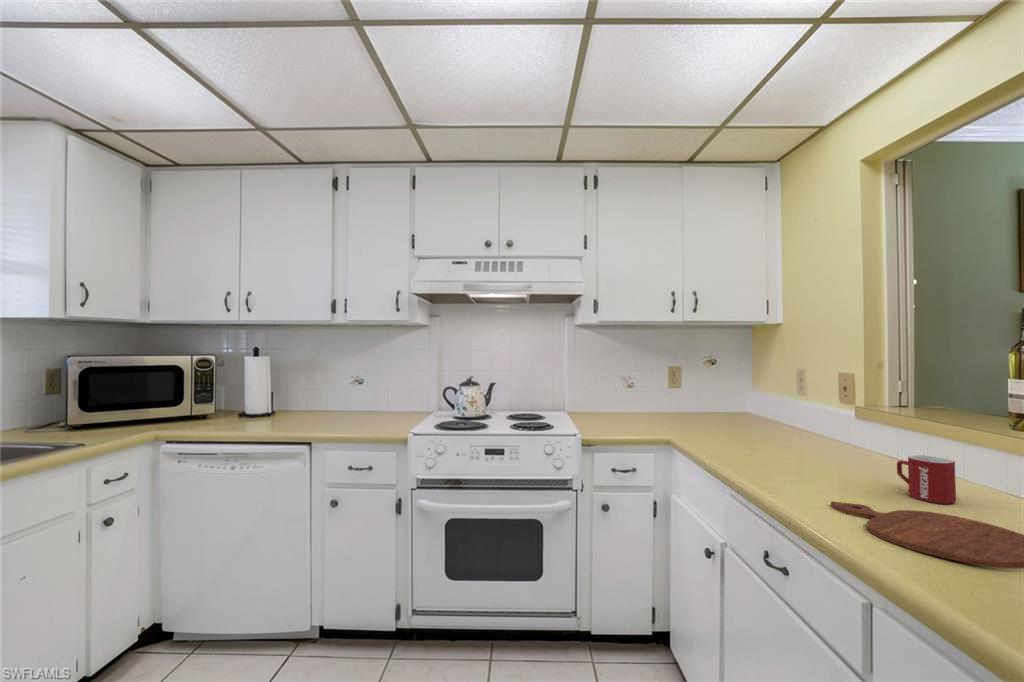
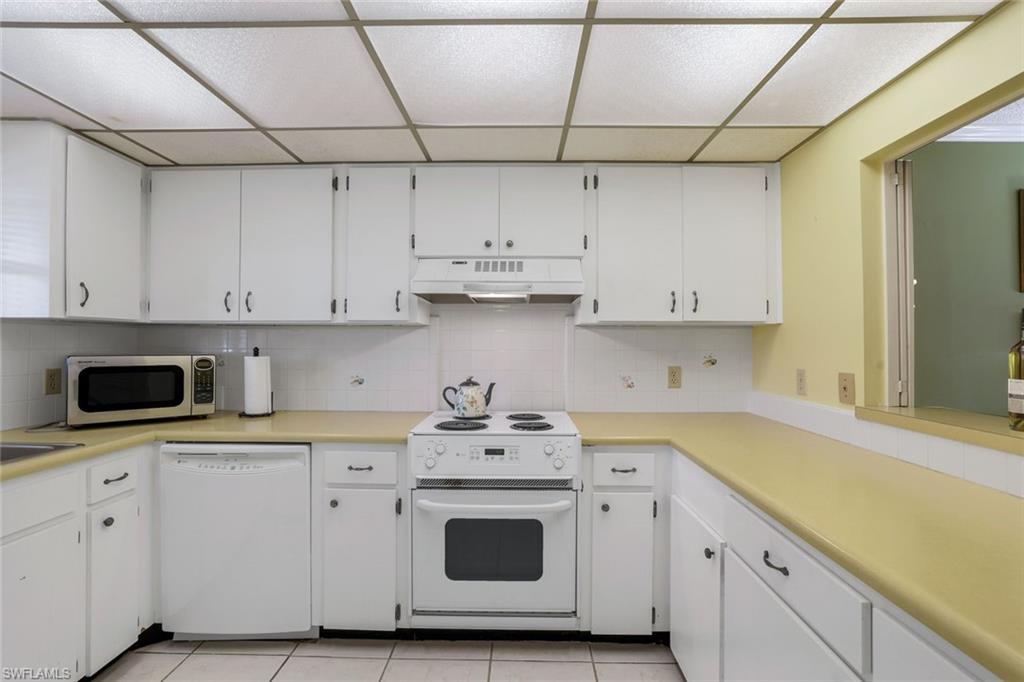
- cutting board (919, 527)
- mug (923, 477)
